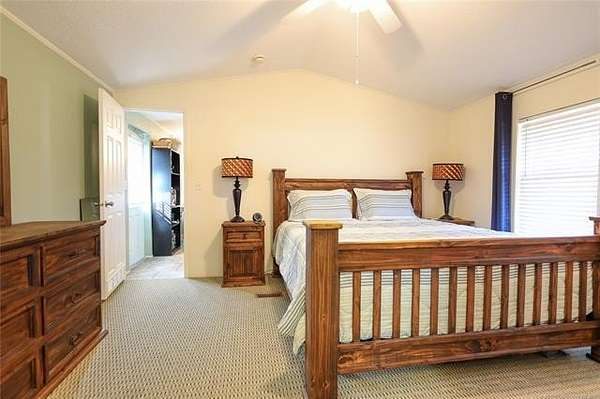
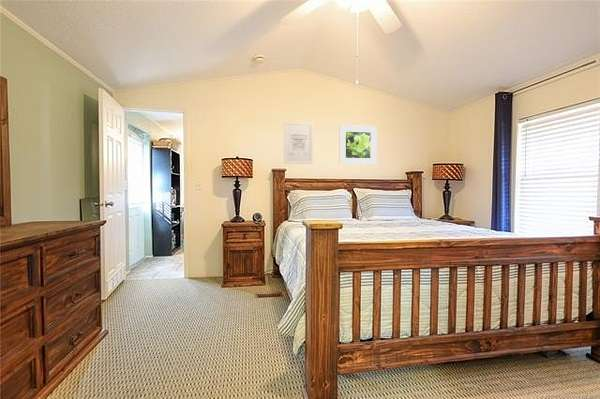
+ wall art (298, 143)
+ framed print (358, 145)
